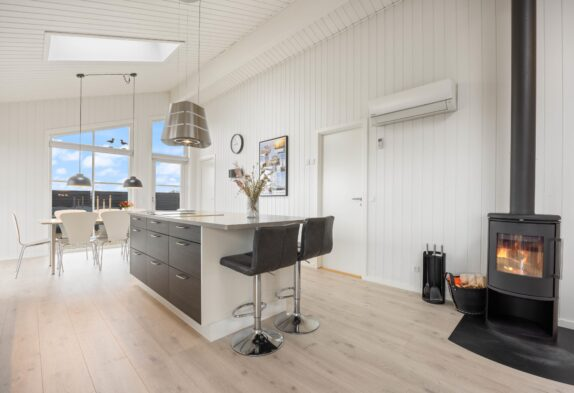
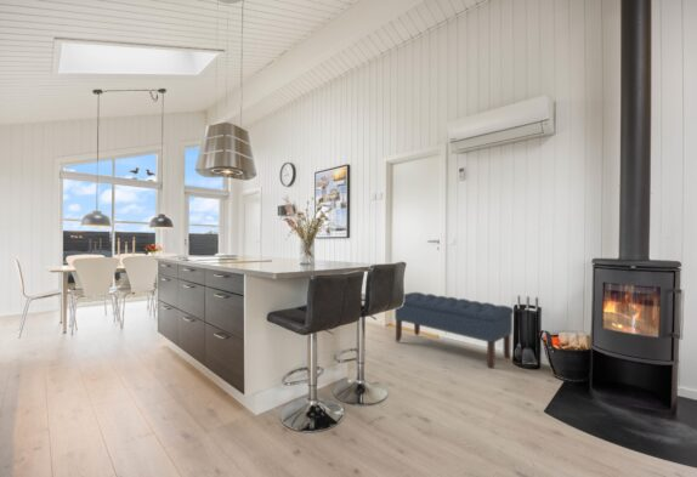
+ bench (448, 324)
